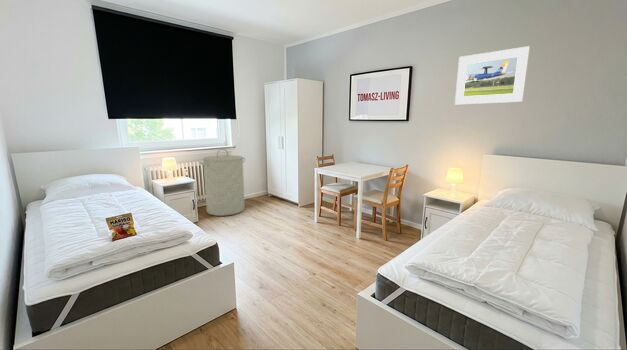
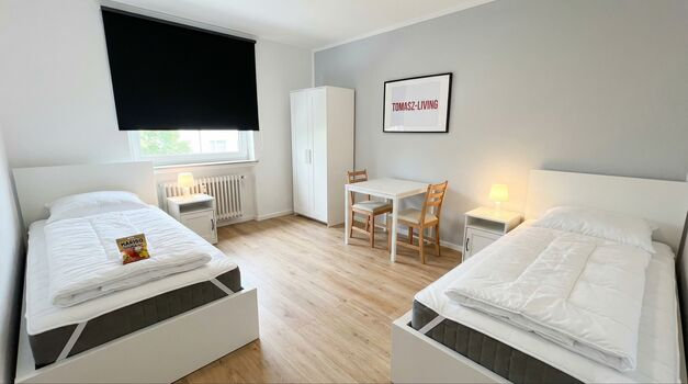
- laundry hamper (224, 179)
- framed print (488, 78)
